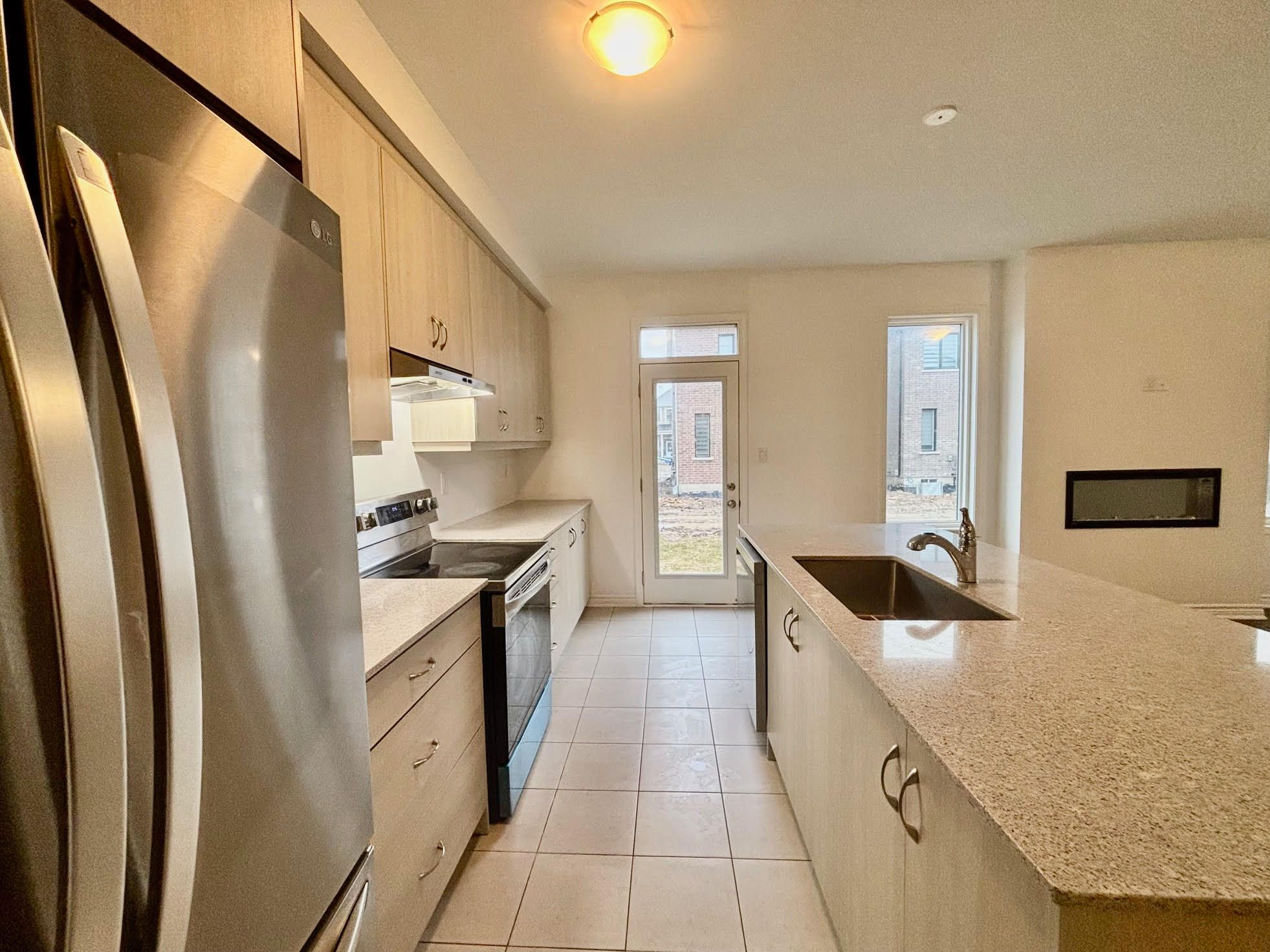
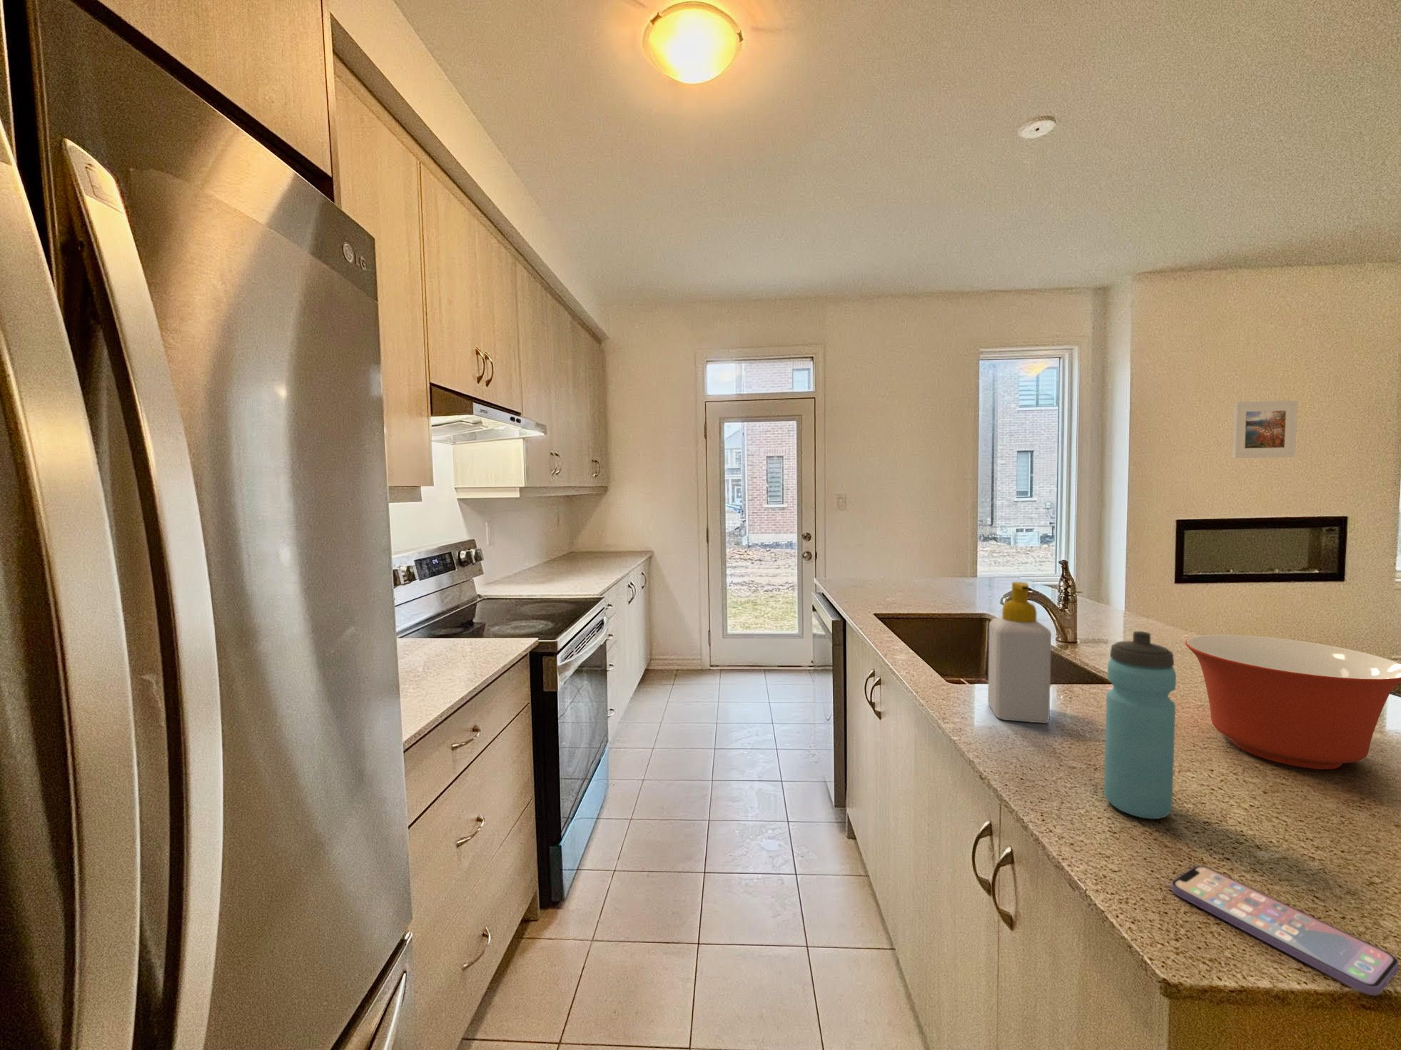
+ mixing bowl (1285, 701)
+ smartphone (1274, 922)
+ soap bottle (1018, 649)
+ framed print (1264, 429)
+ water bottle (1140, 720)
